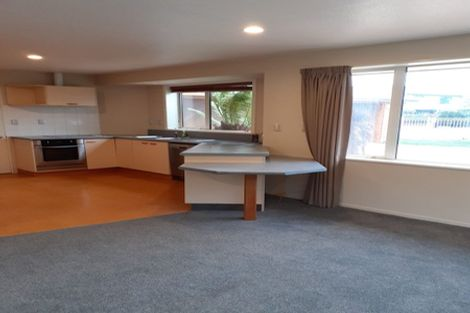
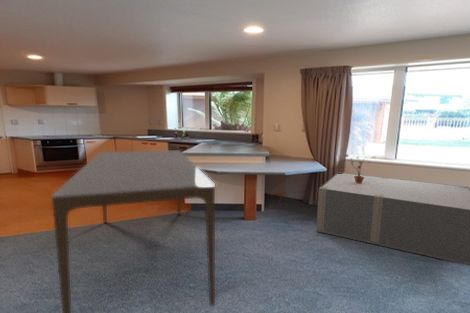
+ storage bench (393, 208)
+ potted plant (356, 168)
+ dining table (142, 202)
